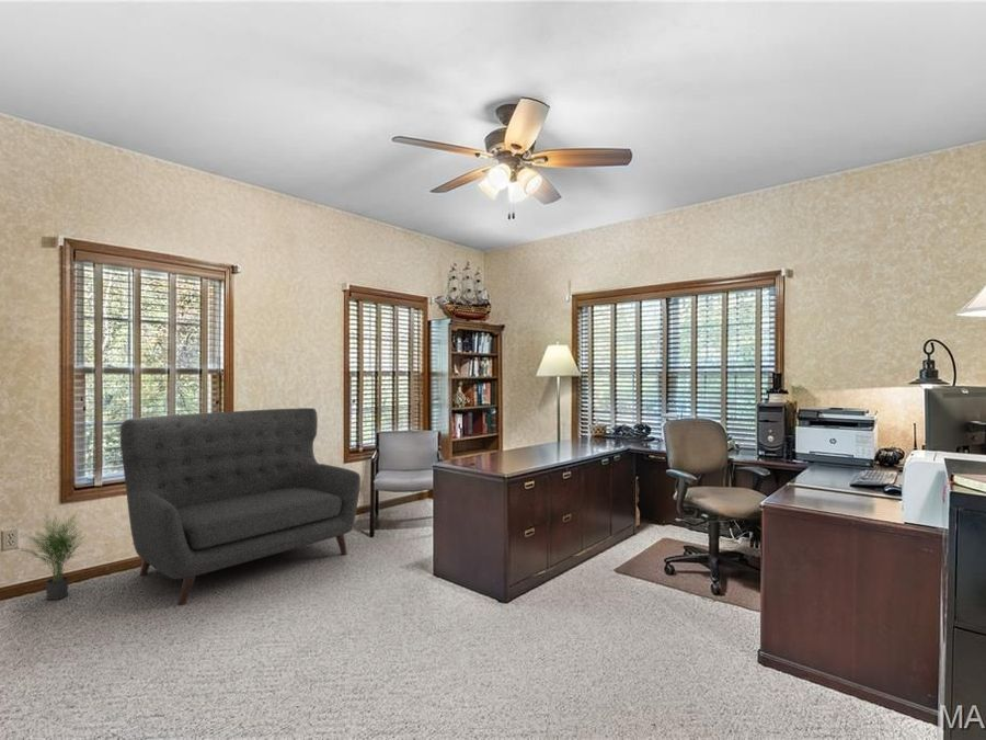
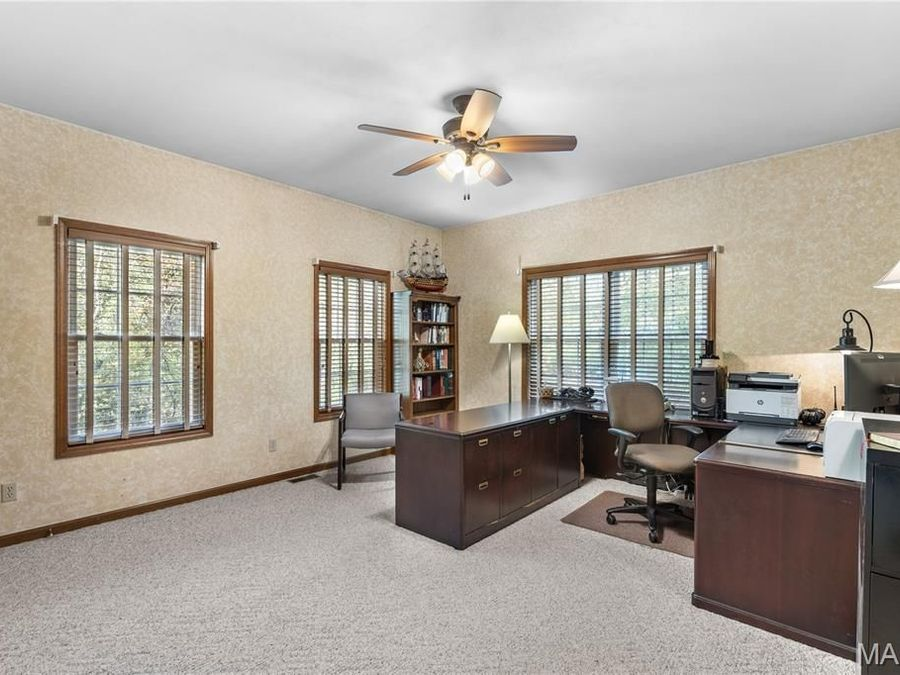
- potted plant (51, 555)
- sofa (246, 488)
